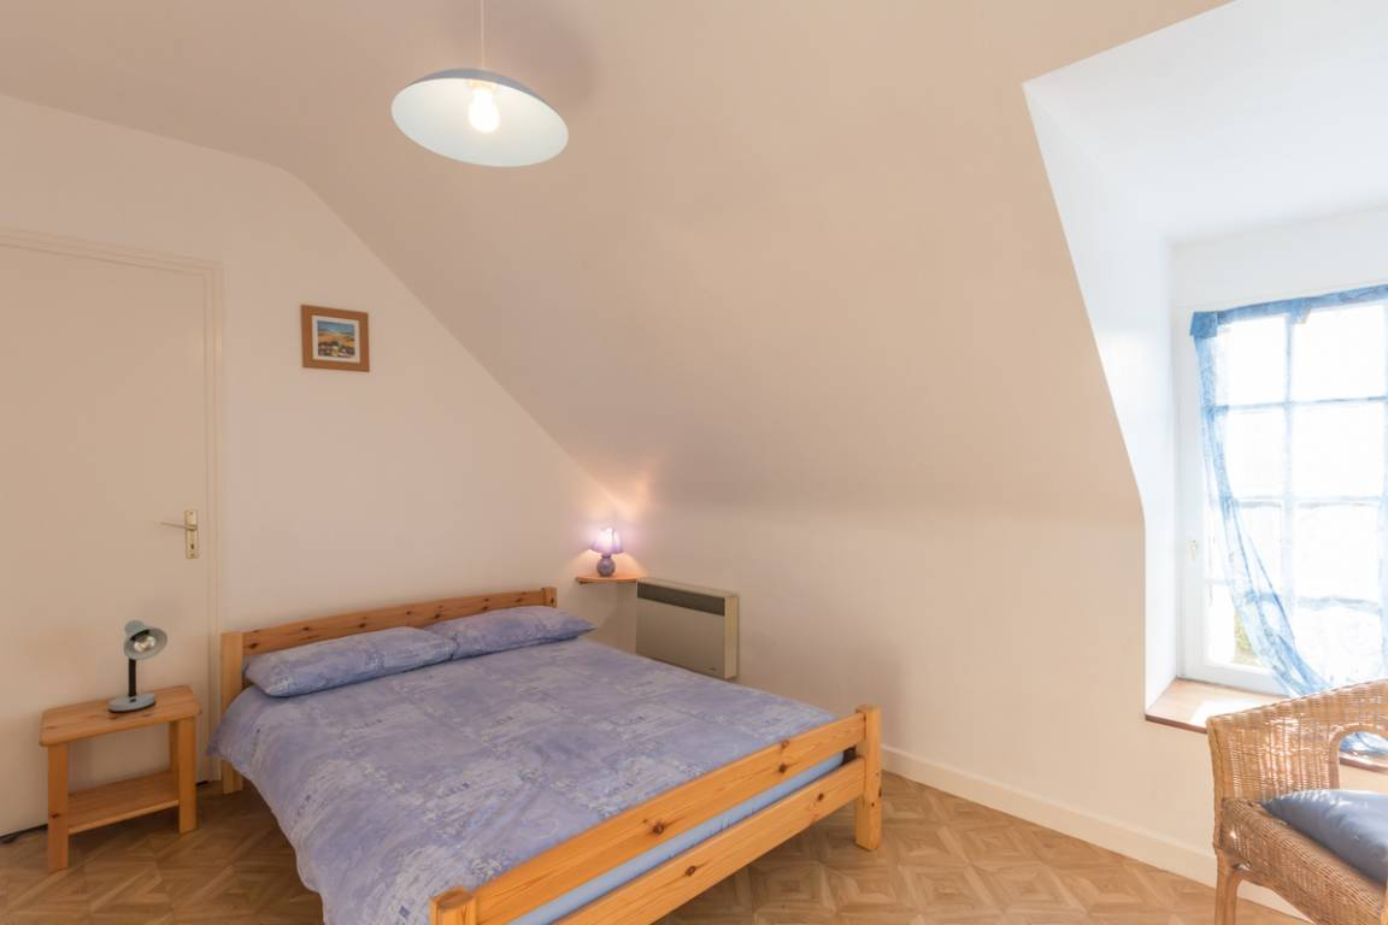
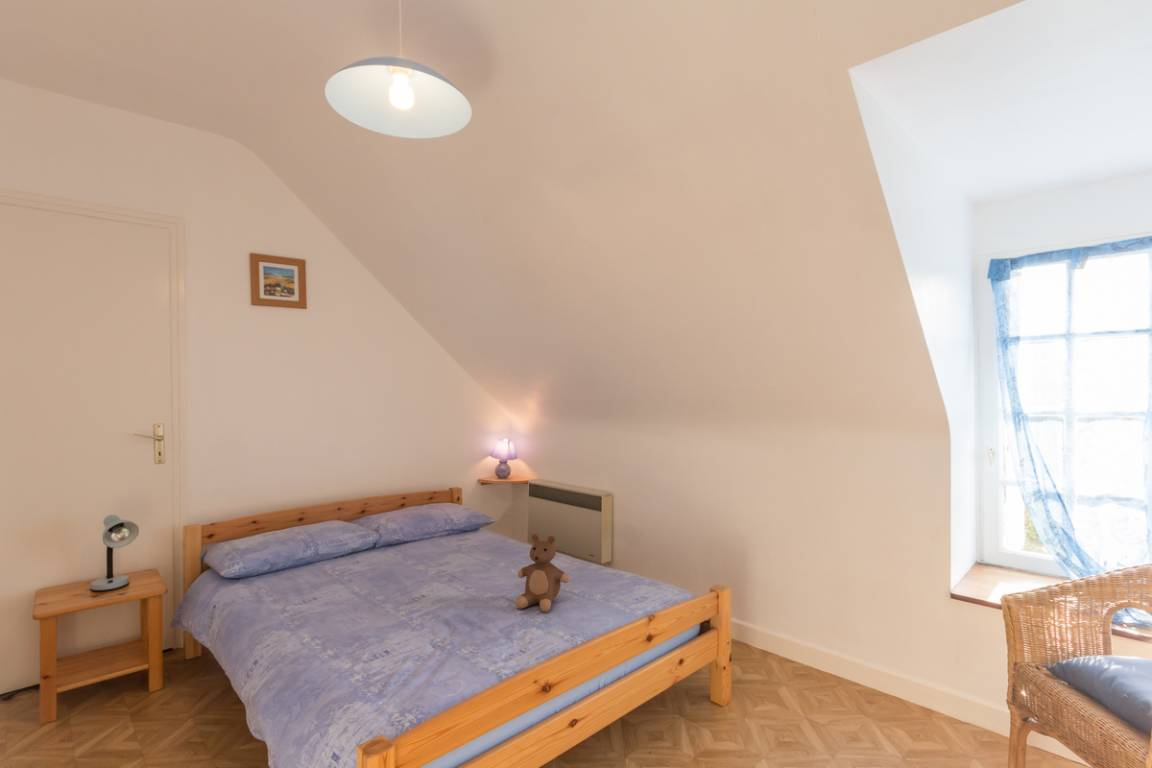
+ teddy bear (539, 570)
